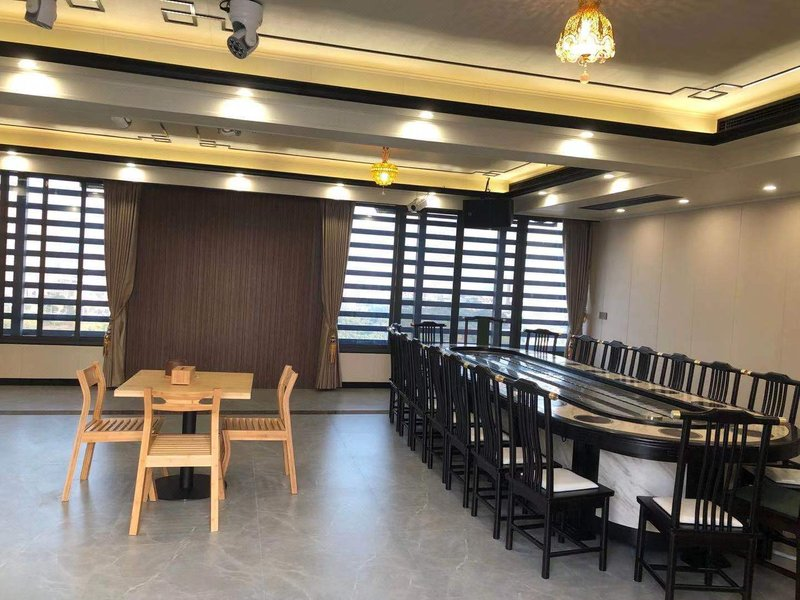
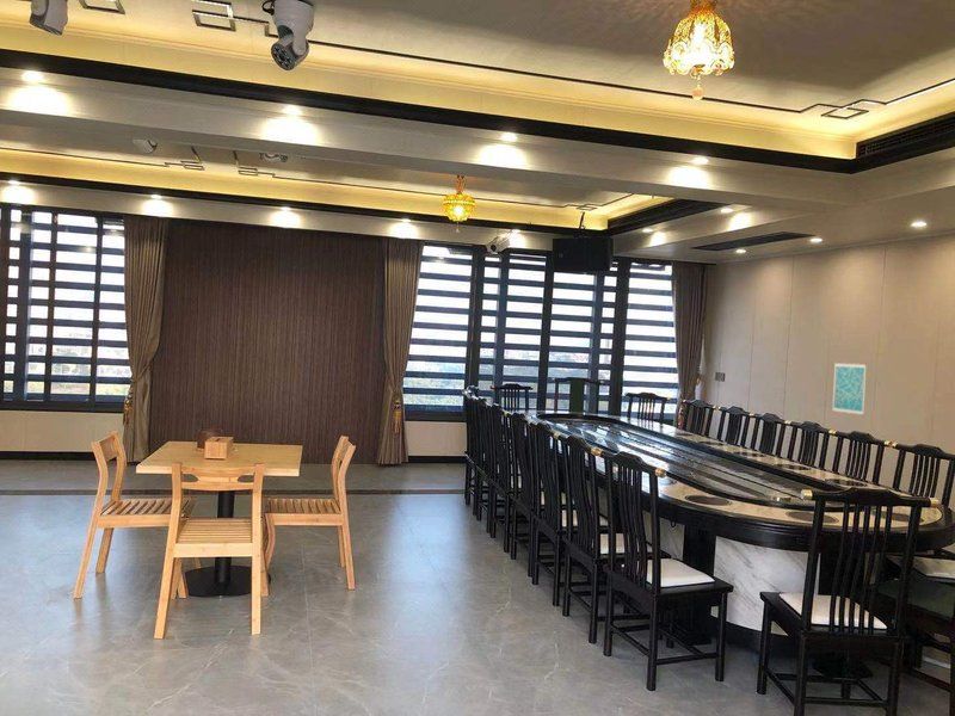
+ wall art (849, 388)
